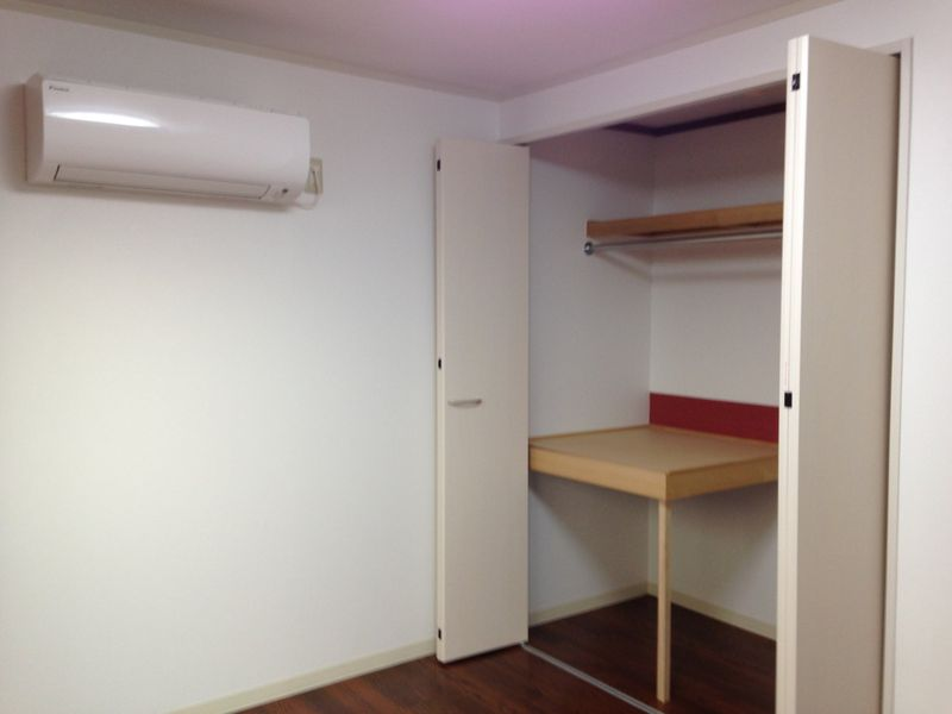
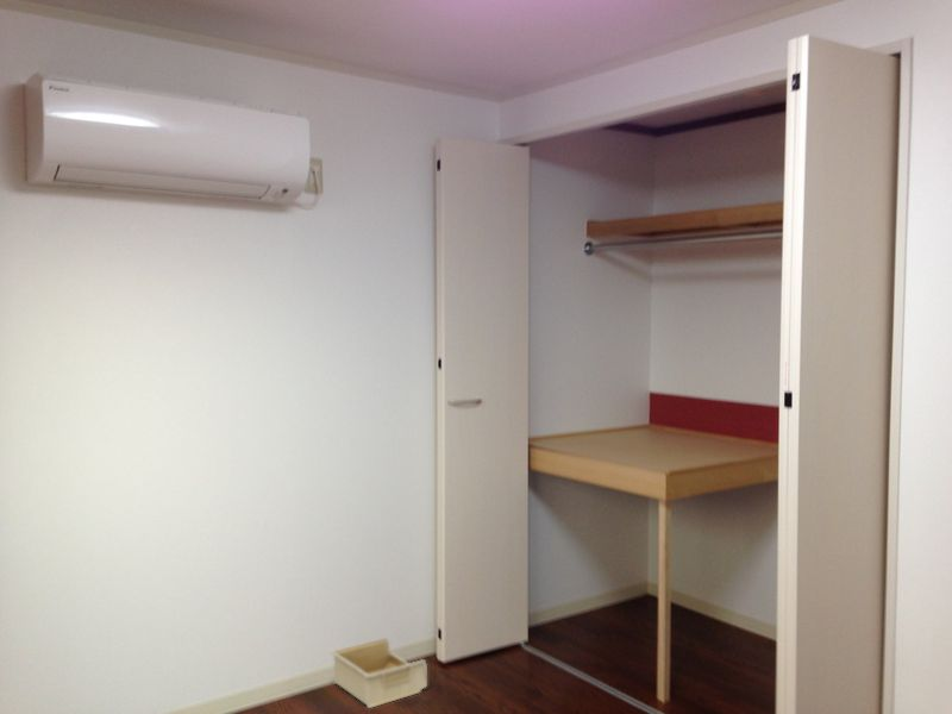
+ storage bin (380, 670)
